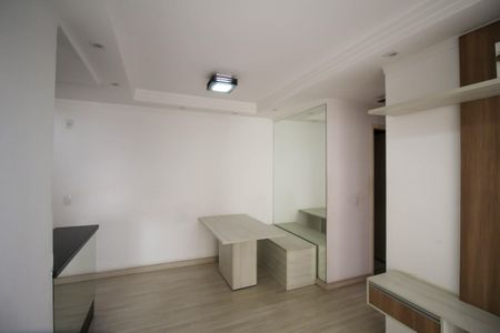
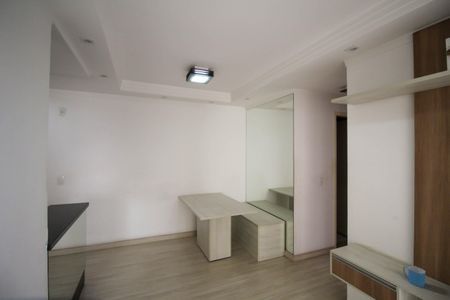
+ mug (413, 274)
